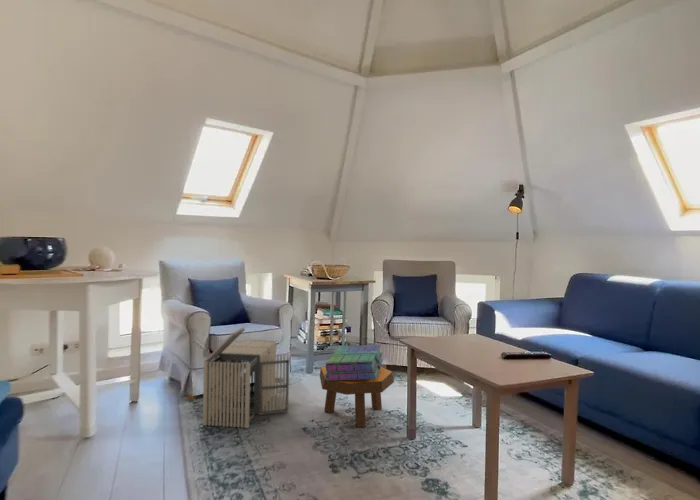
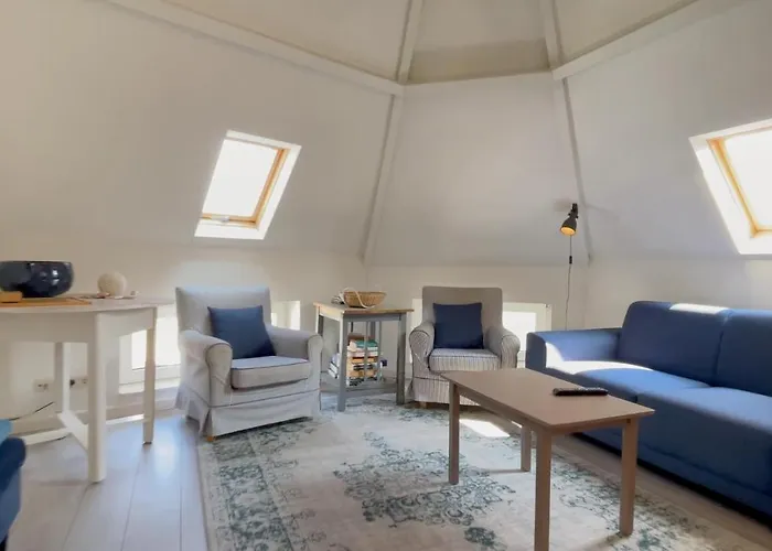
- footstool (353, 393)
- stack of books (356, 364)
- storage bin (243, 365)
